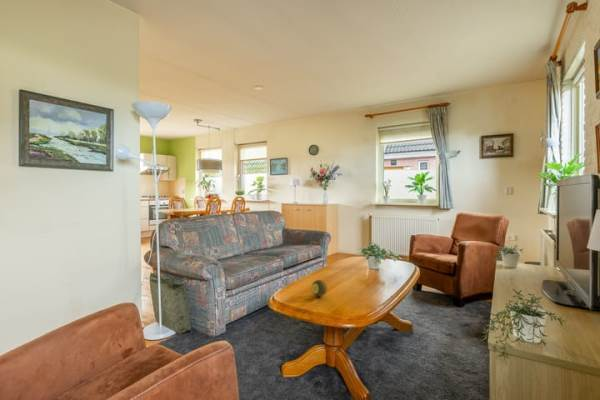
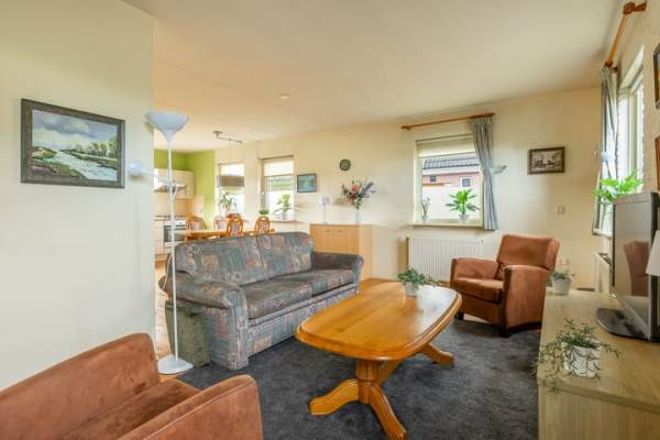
- fruit (319, 288)
